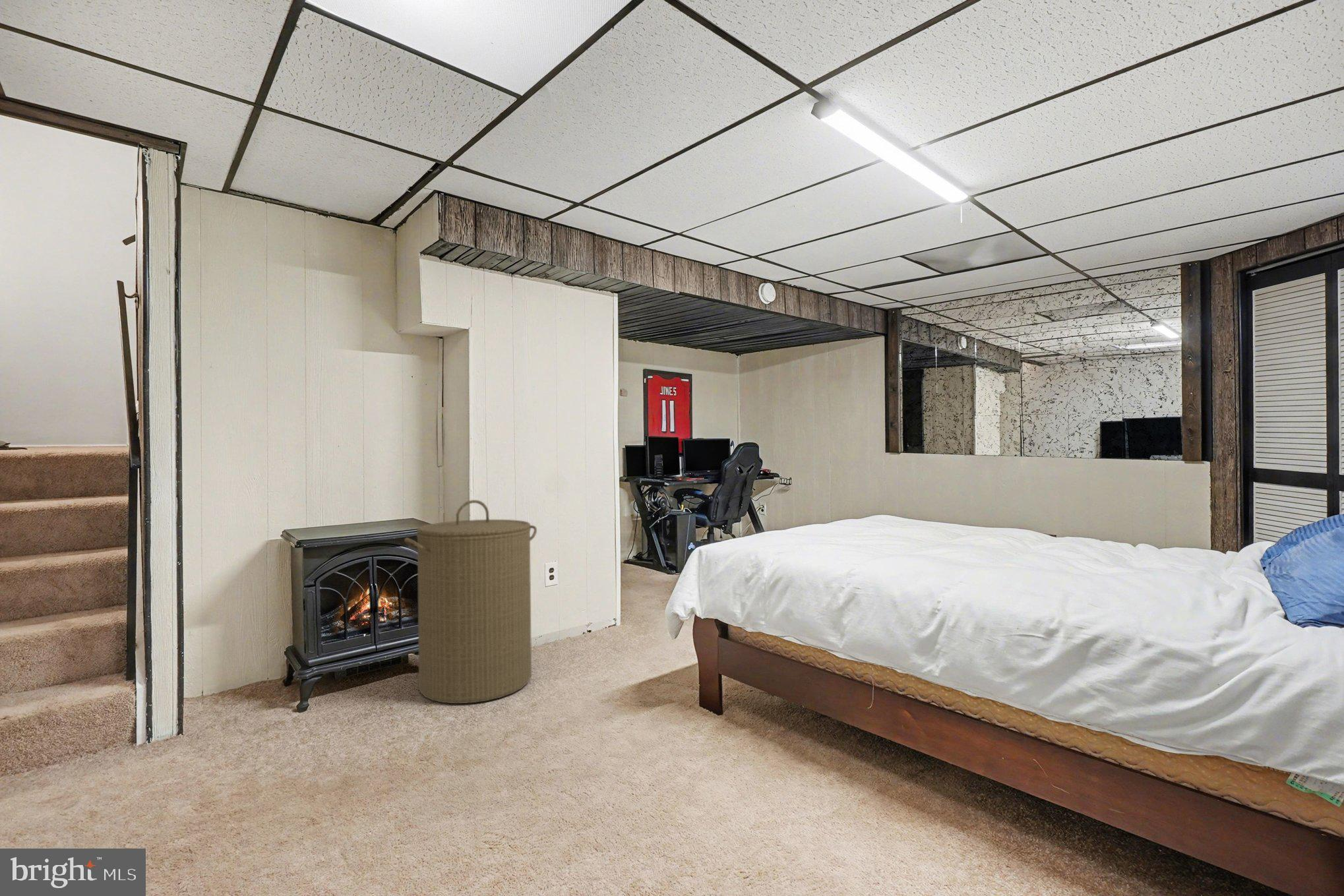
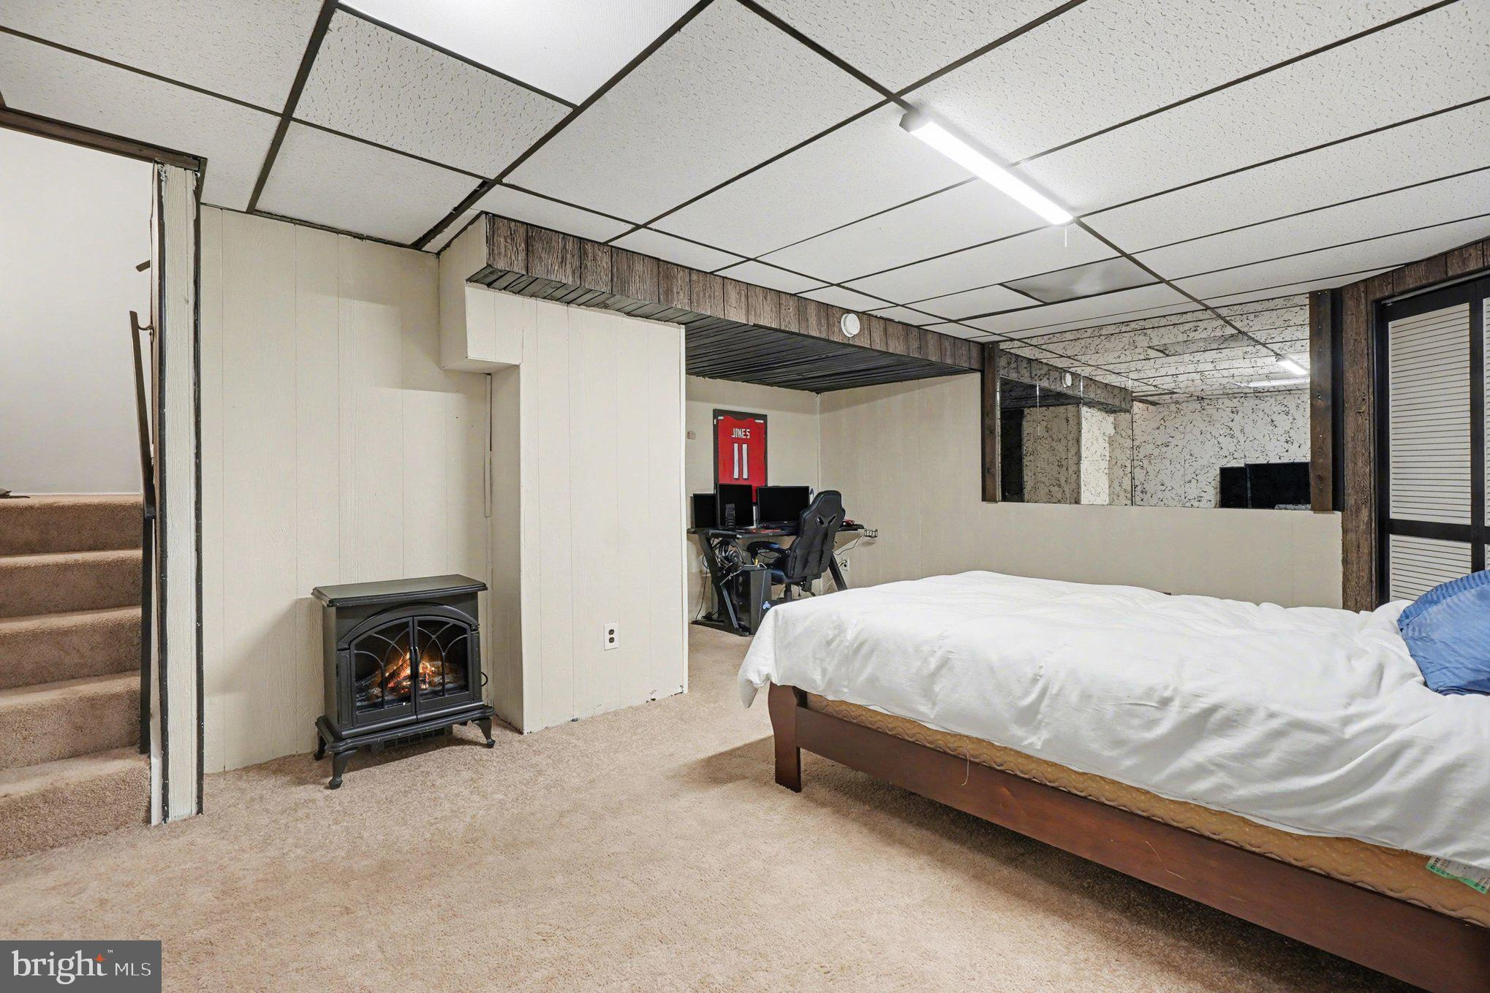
- laundry hamper (475, 591)
